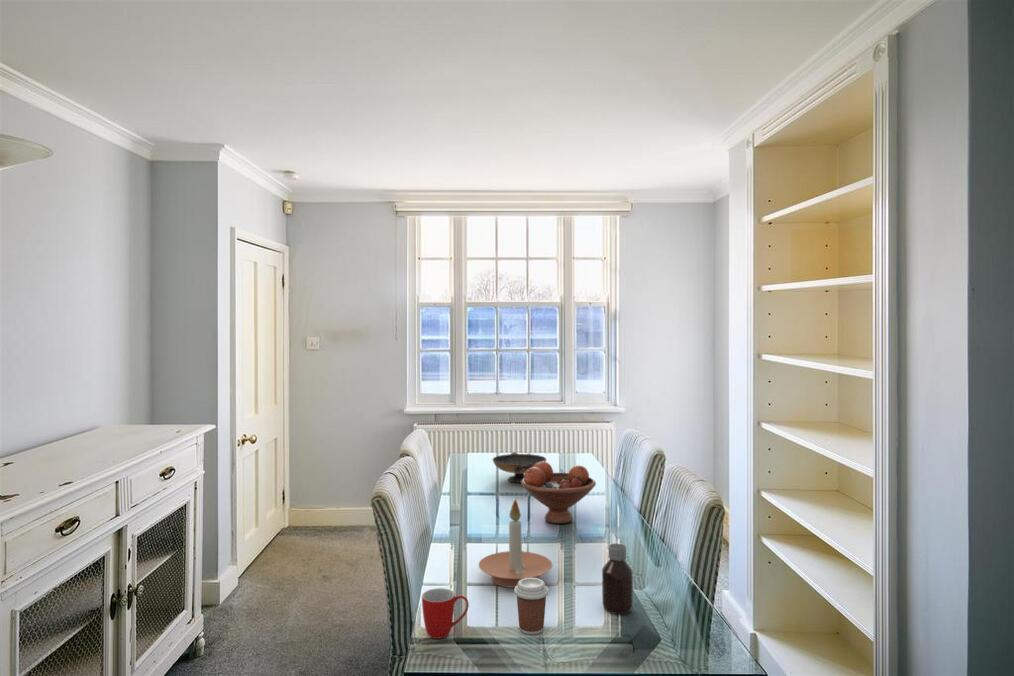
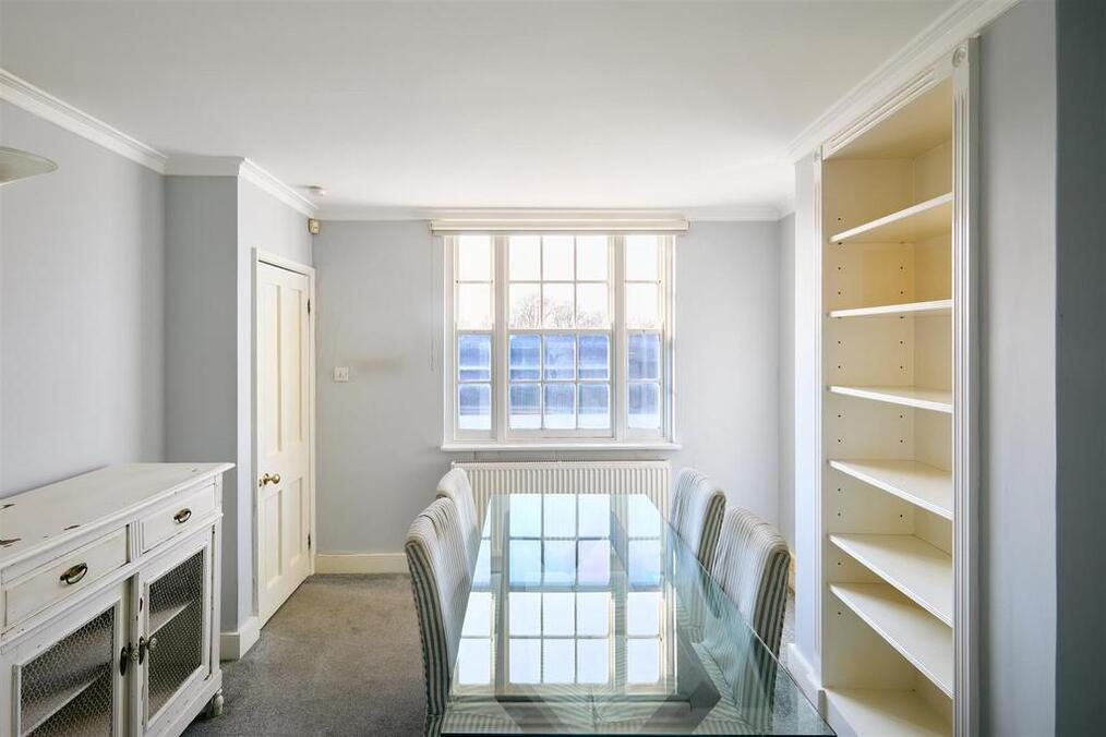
- coffee cup (531, 605)
- bottle (617, 577)
- mug (445, 613)
- fruit bowl (558, 492)
- decorative bowl (519, 469)
- candle holder (515, 538)
